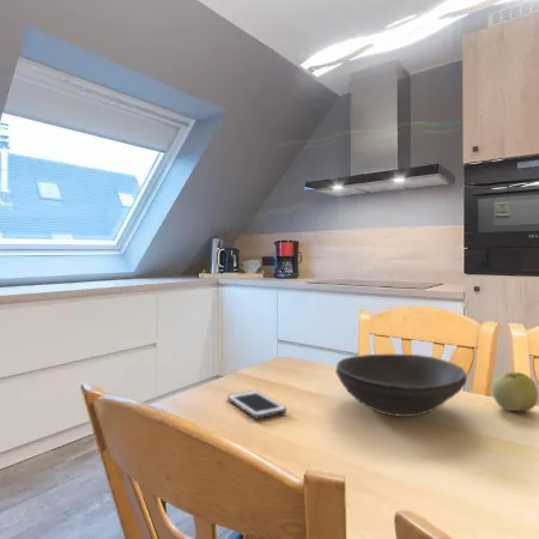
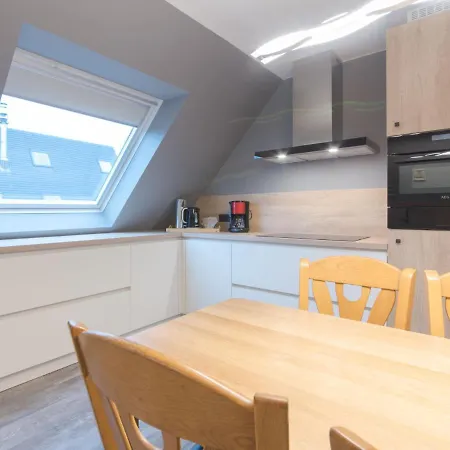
- bowl (398, 387)
- cell phone (255, 404)
- apple (514, 390)
